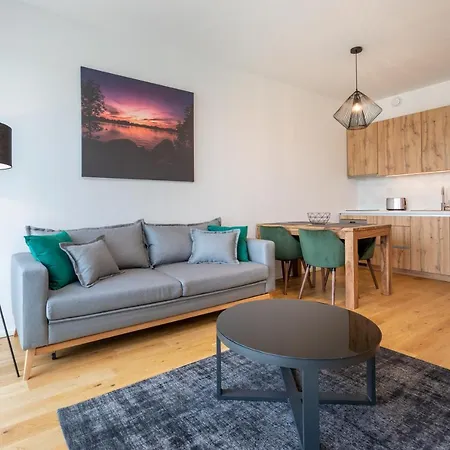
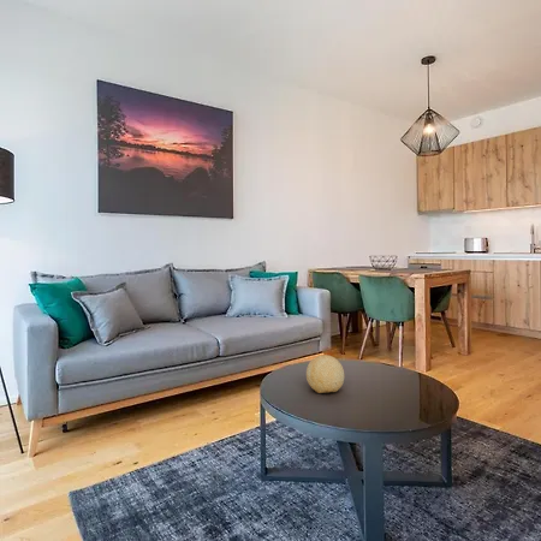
+ decorative ball (325, 373)
